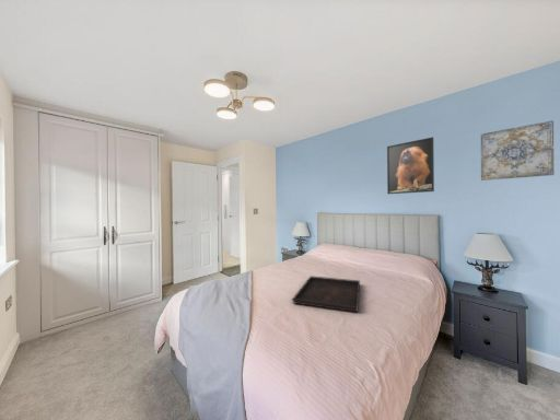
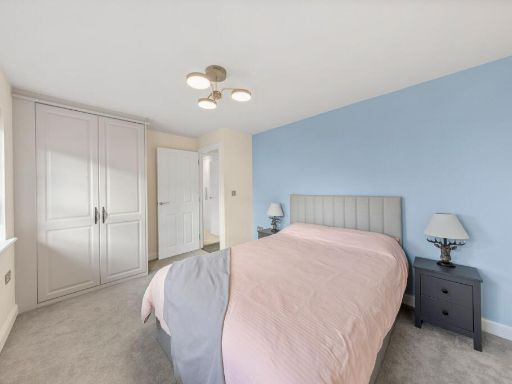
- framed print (409, 167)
- serving tray (329, 291)
- wall art (514, 152)
